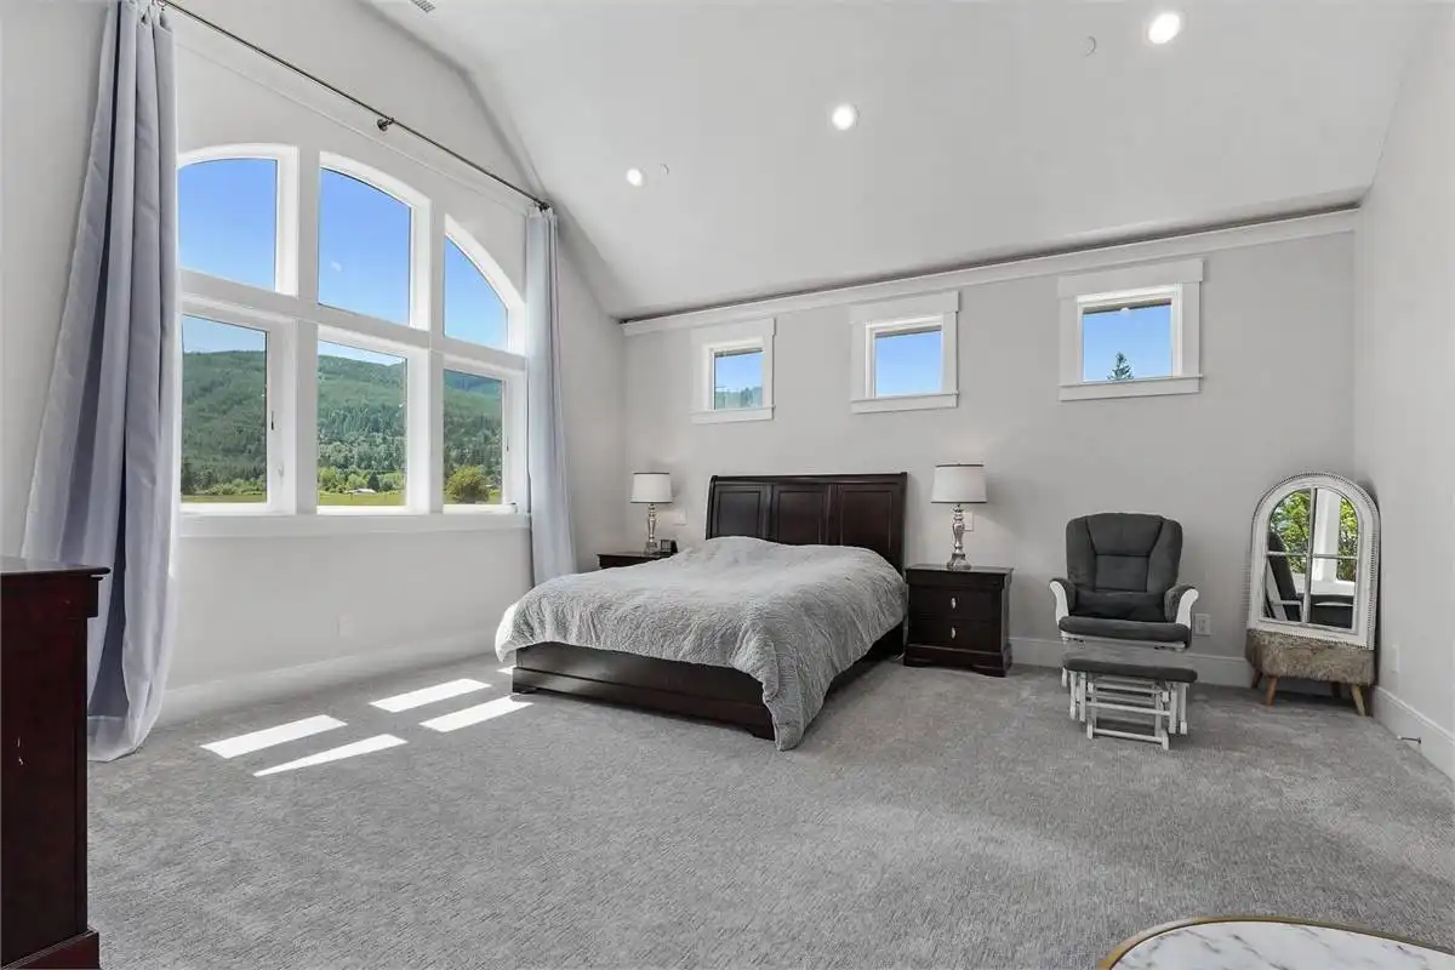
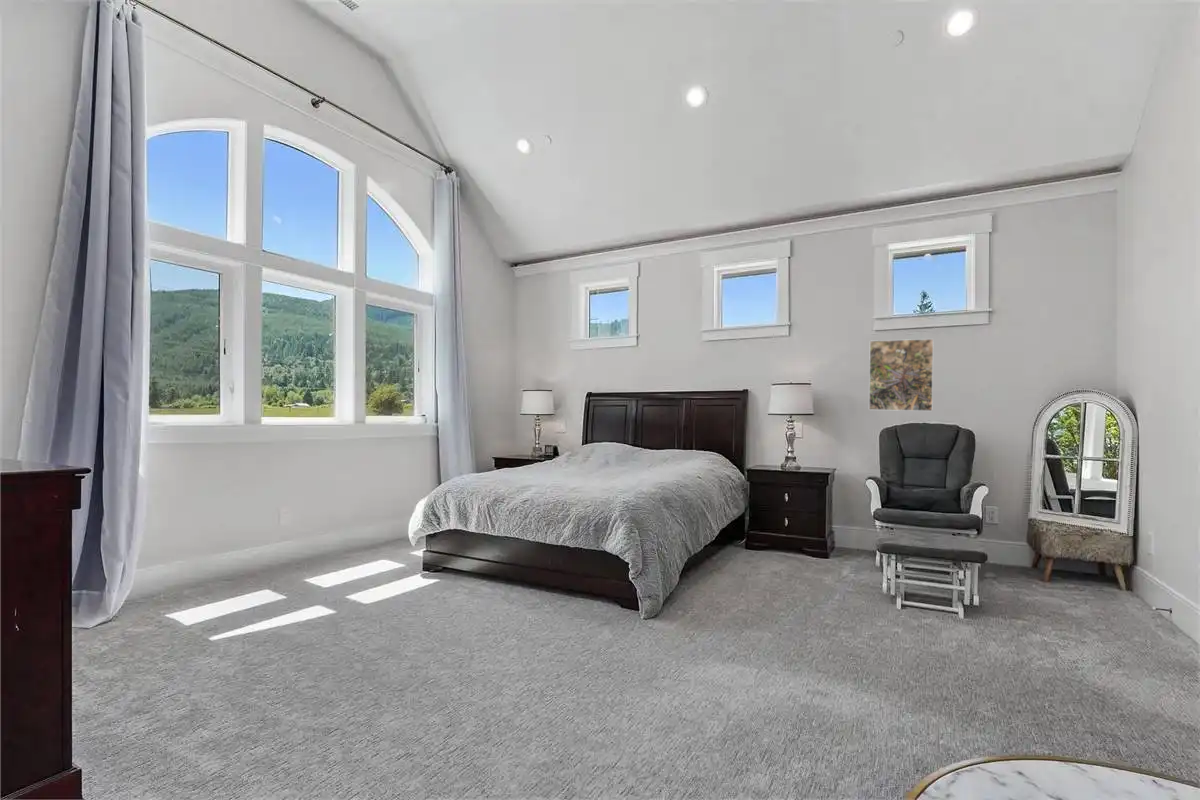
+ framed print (900, 375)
